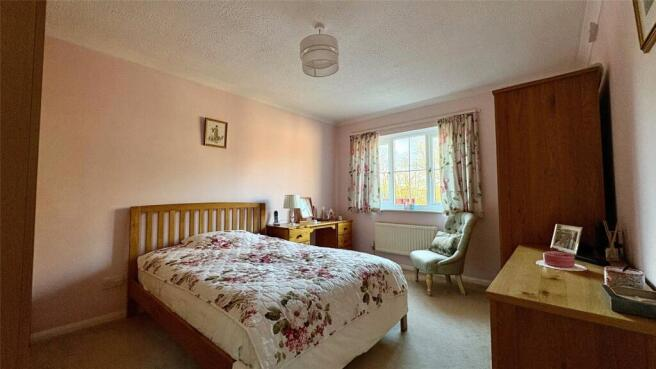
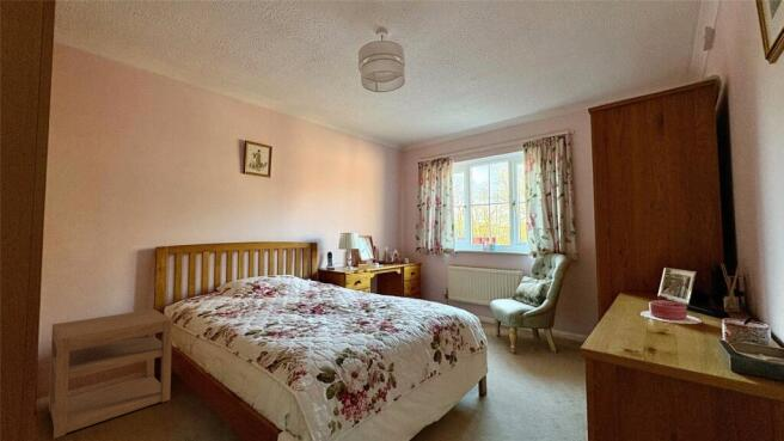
+ nightstand (112, 362)
